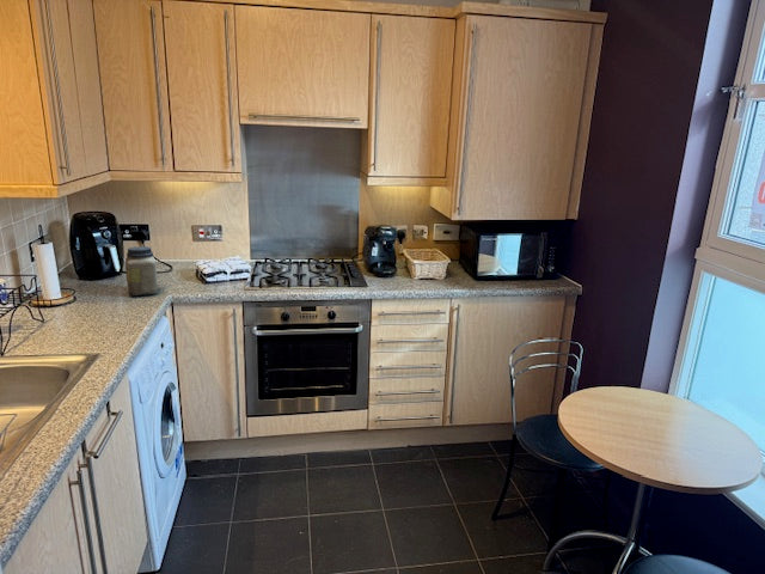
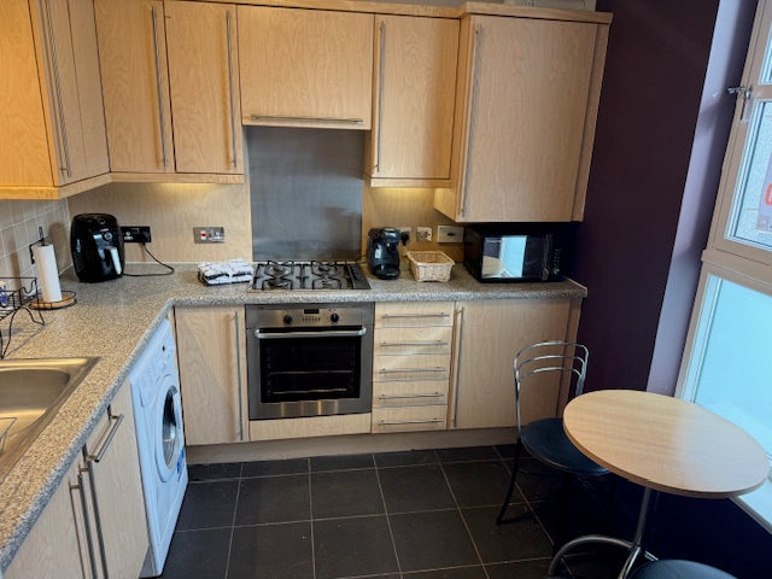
- jar (141, 270)
